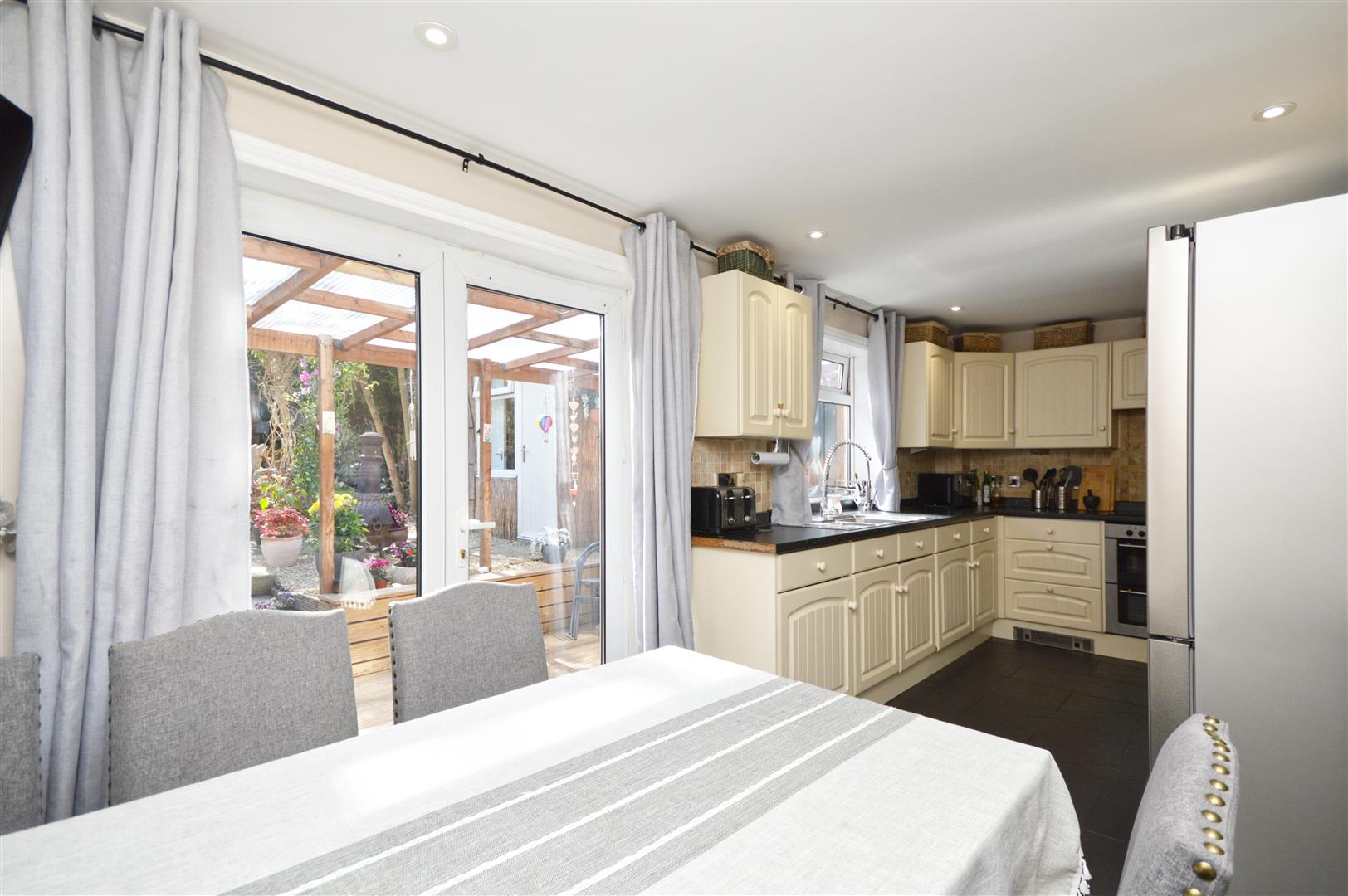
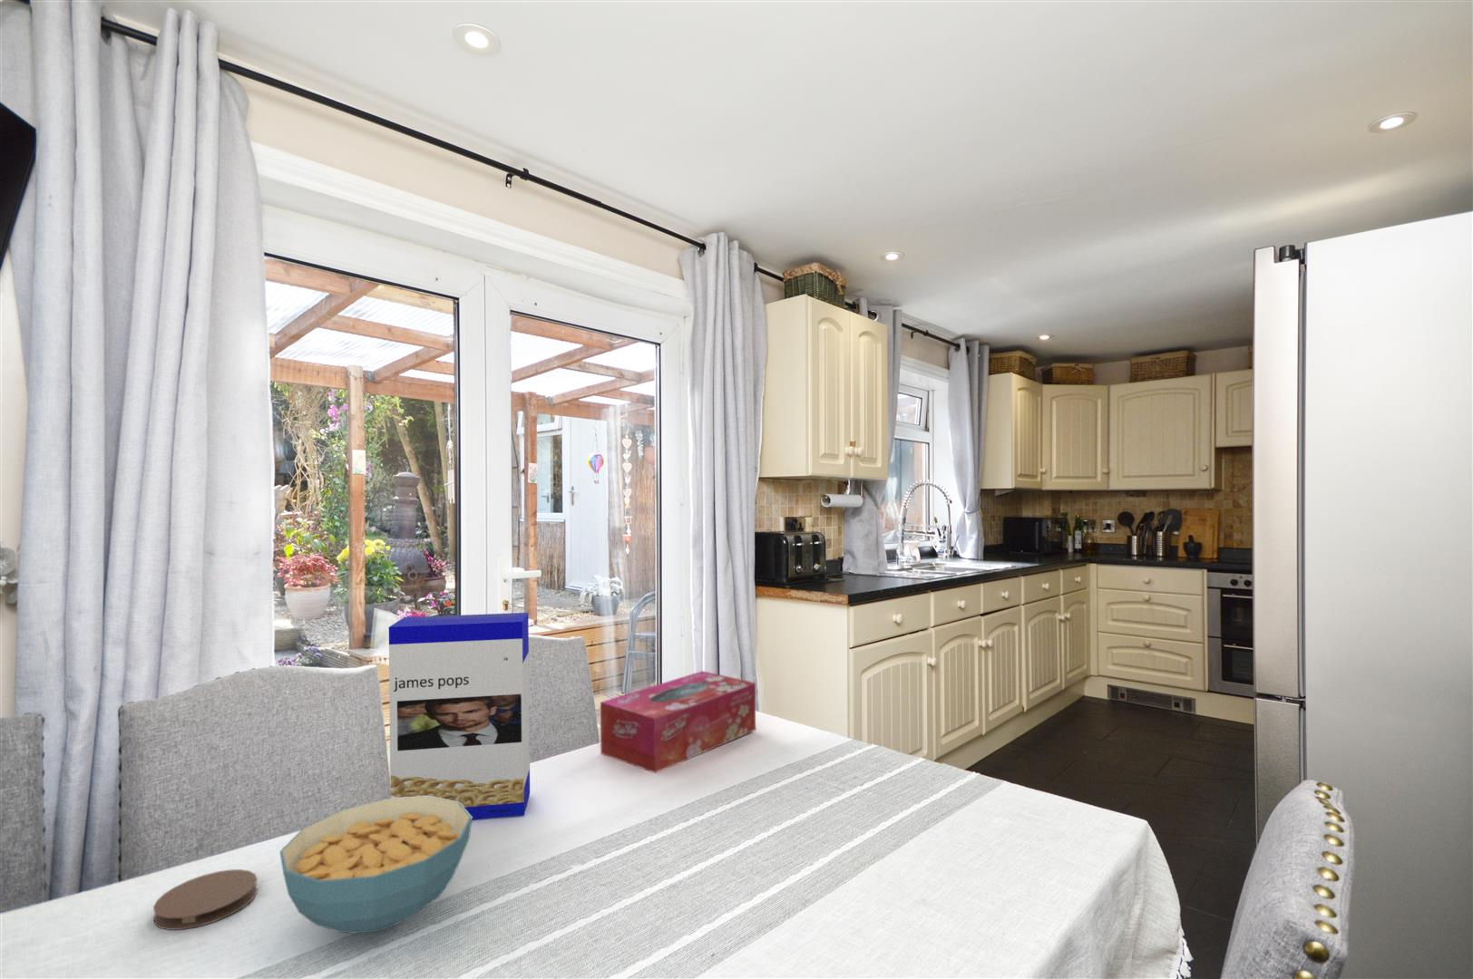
+ cereal box (462, 715)
+ cereal bowl (381, 875)
+ coaster (207, 897)
+ tissue box (681, 716)
